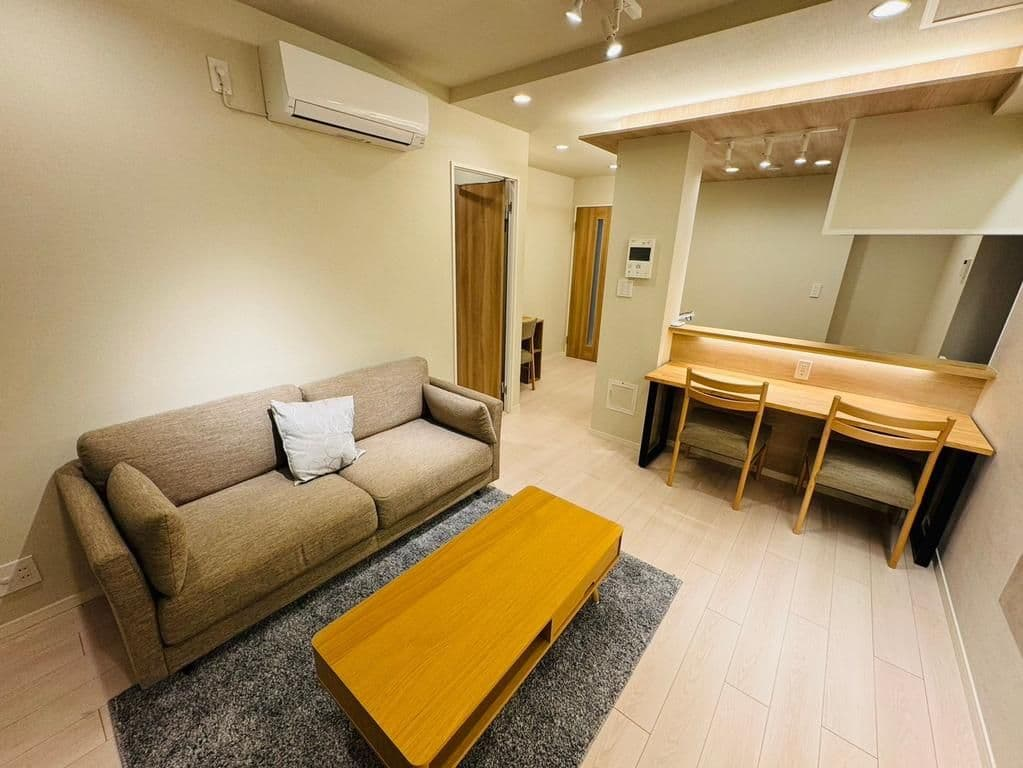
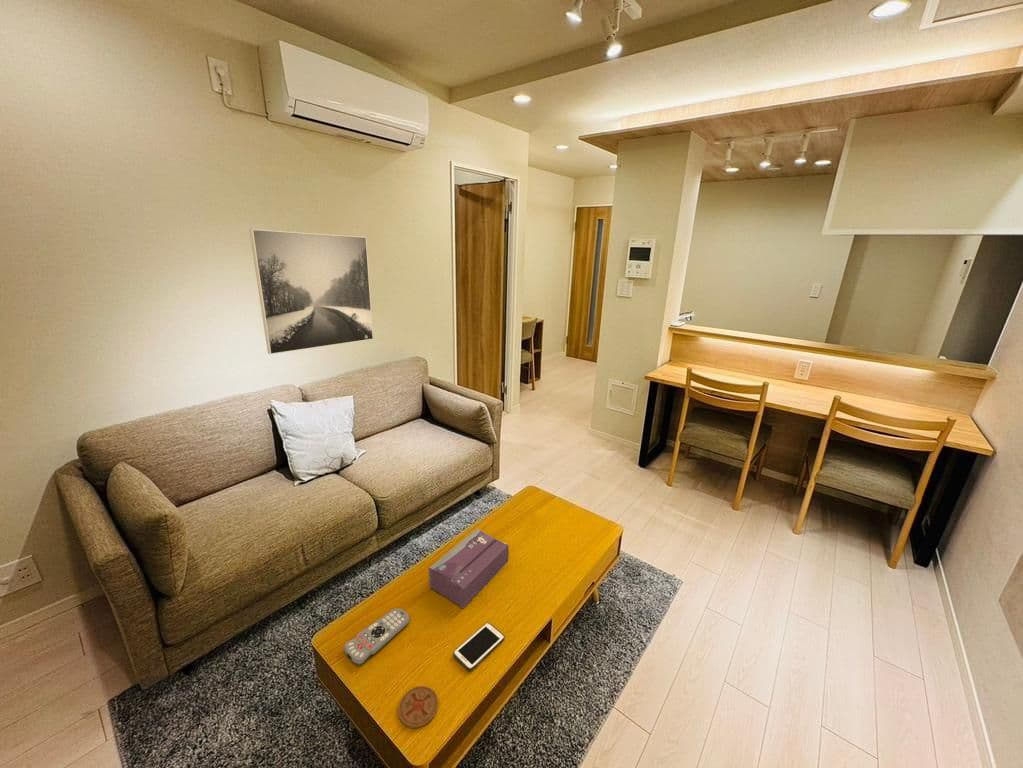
+ coaster (418, 706)
+ tissue box (470, 564)
+ remote control (379, 633)
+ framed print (319, 291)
+ cell phone (479, 645)
